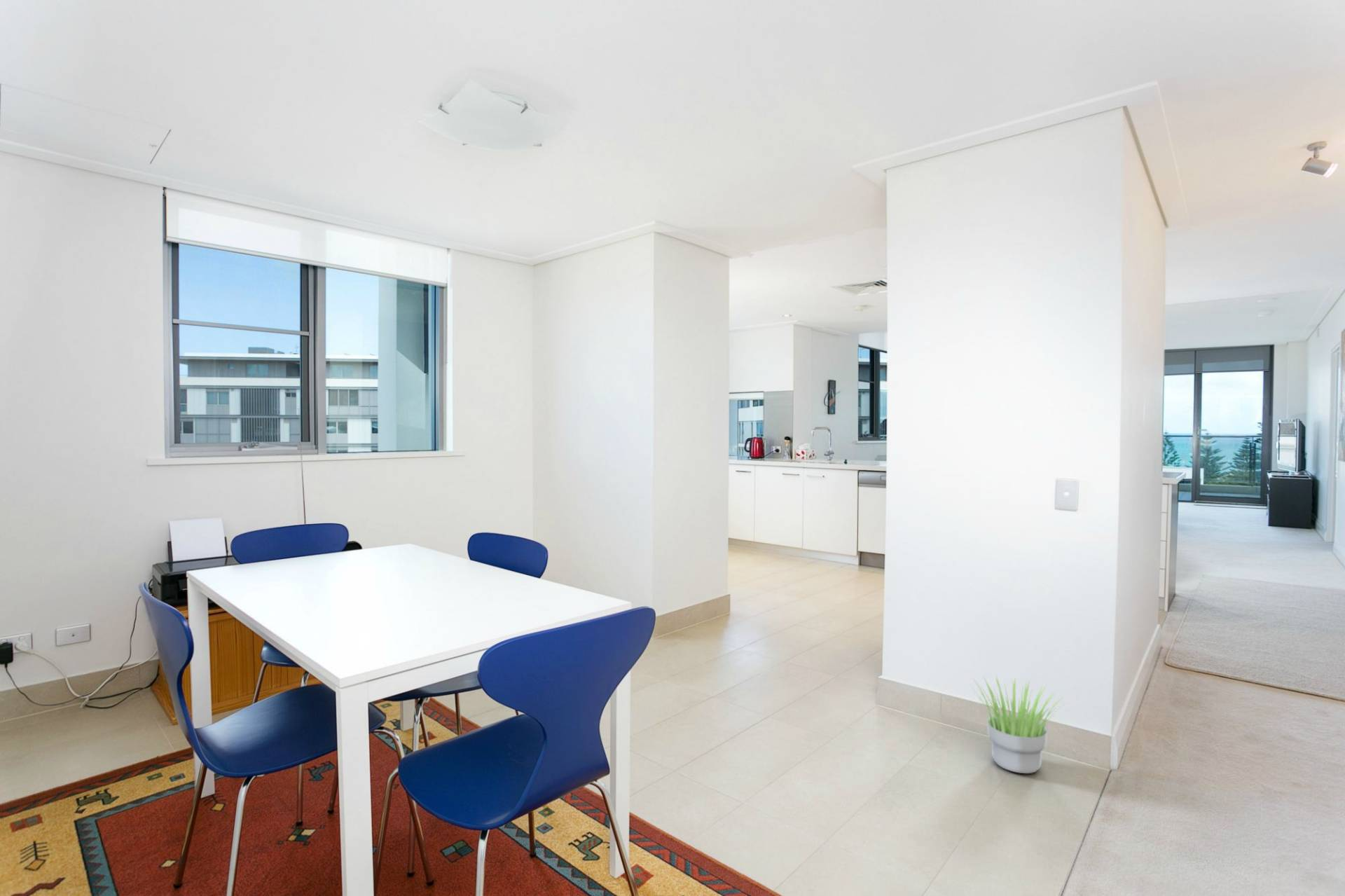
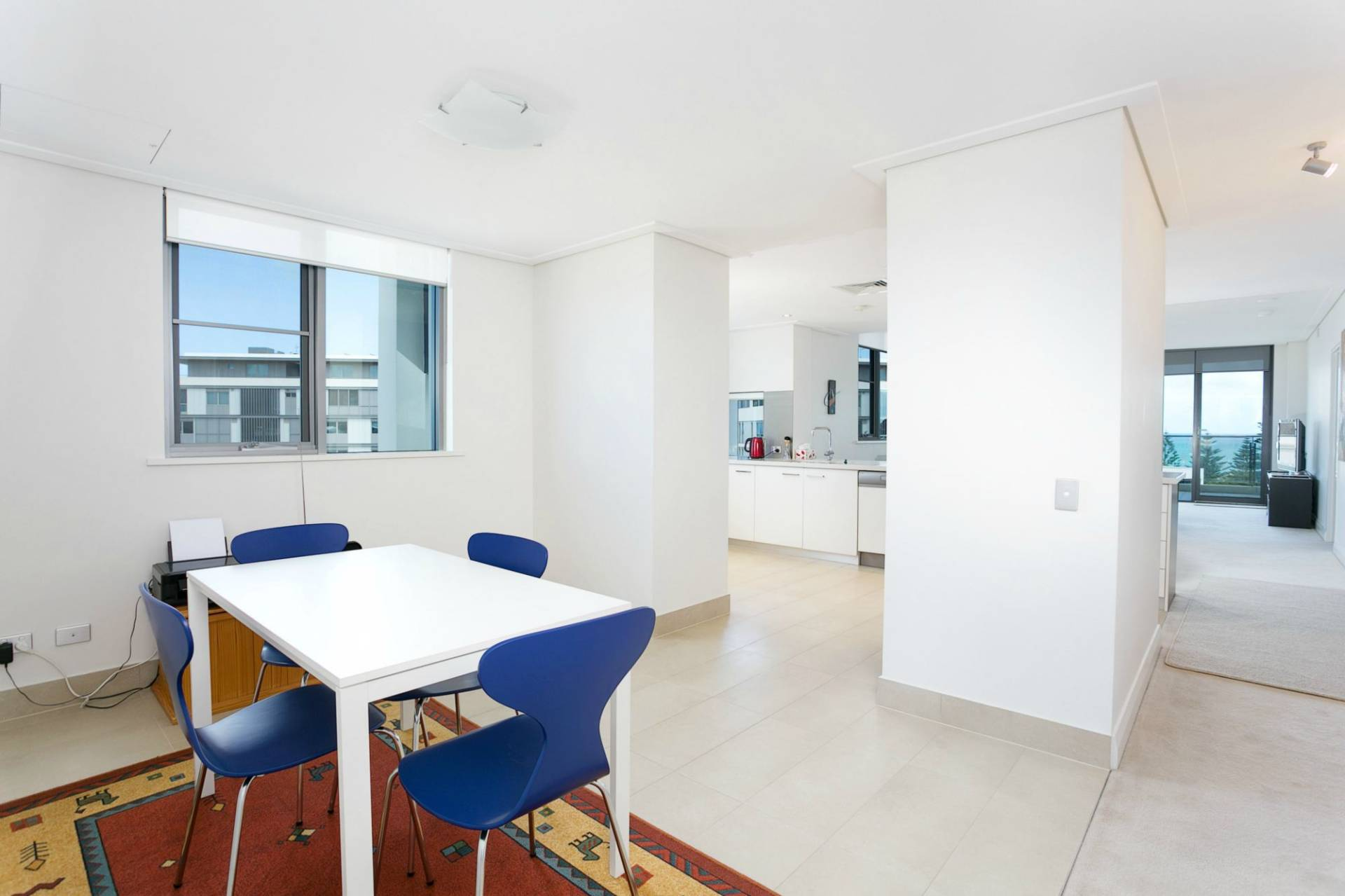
- potted plant (1016, 728)
